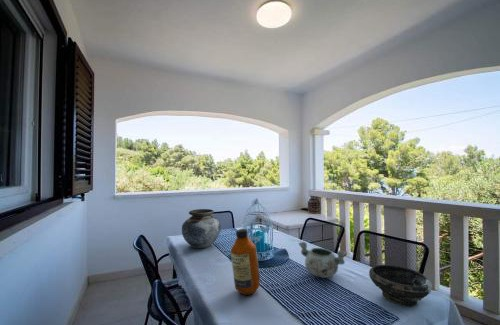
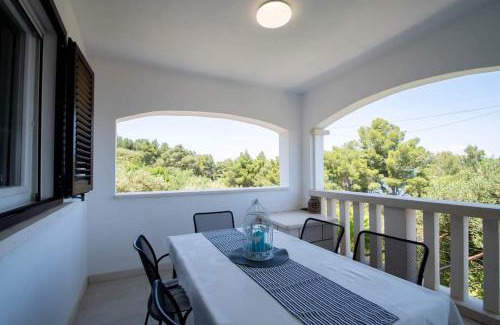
- bottle (245, 260)
- bowl (399, 286)
- vase (201, 228)
- decorative bowl (321, 260)
